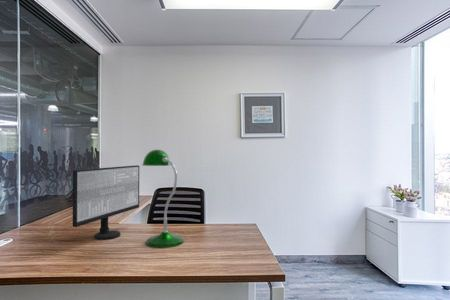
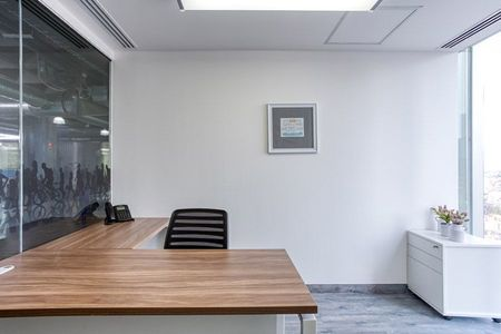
- desk lamp (168, 198)
- computer monitor (107, 201)
